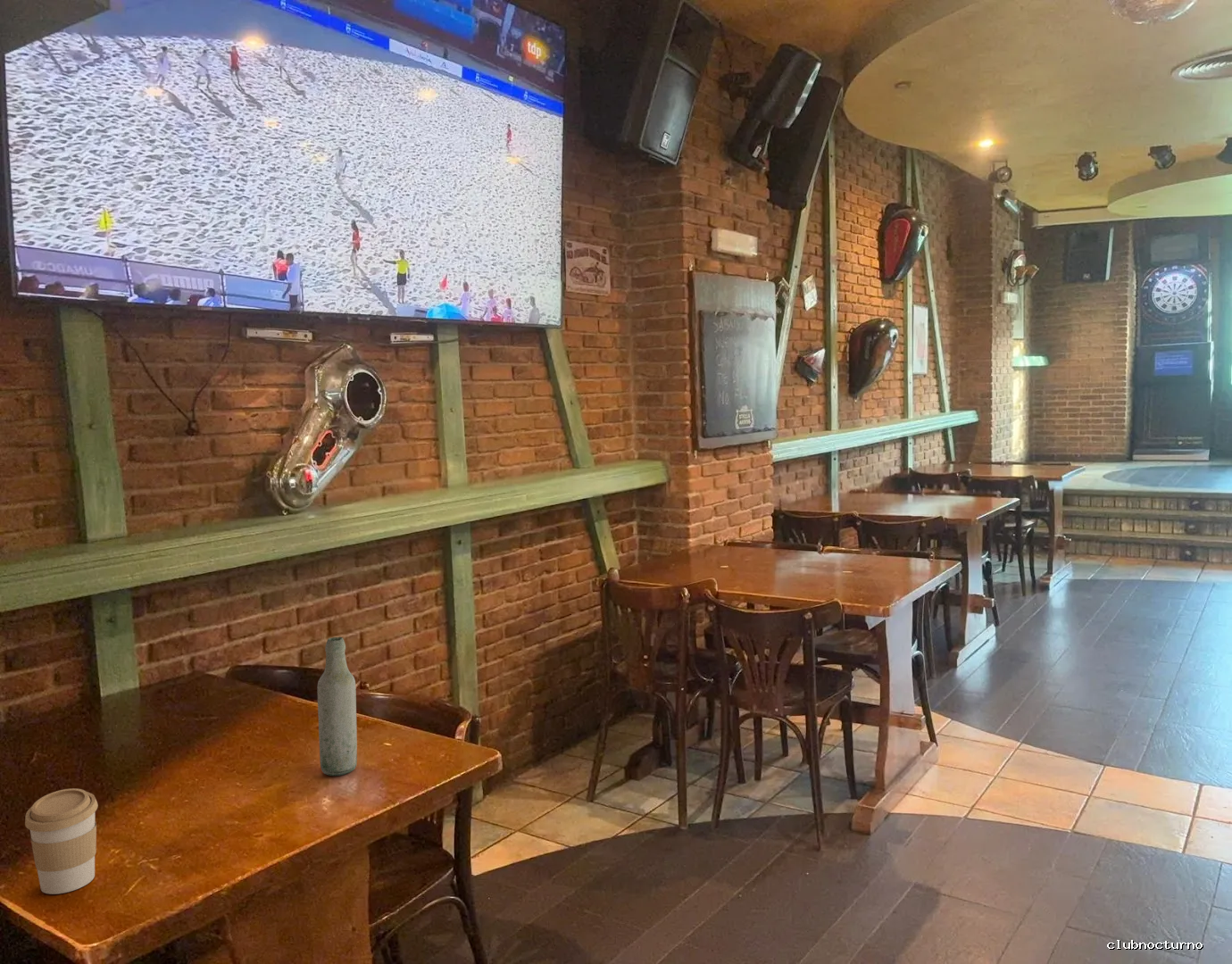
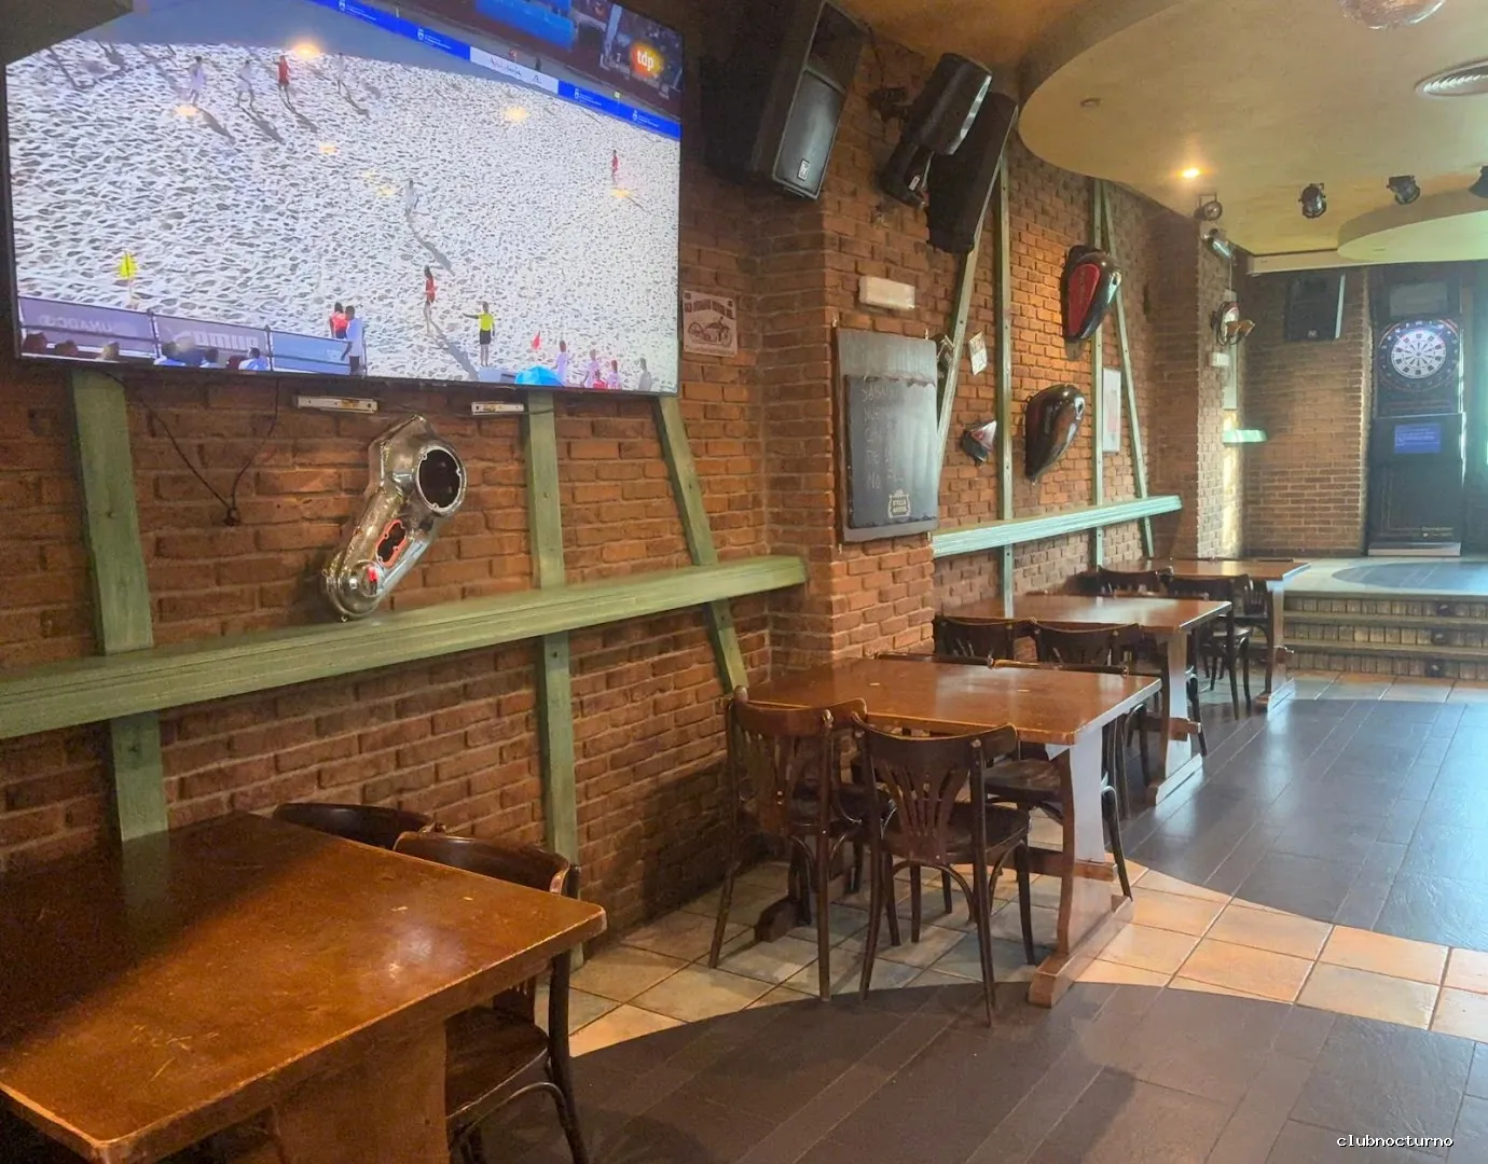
- bottle (337, 704)
- coffee cup (64, 840)
